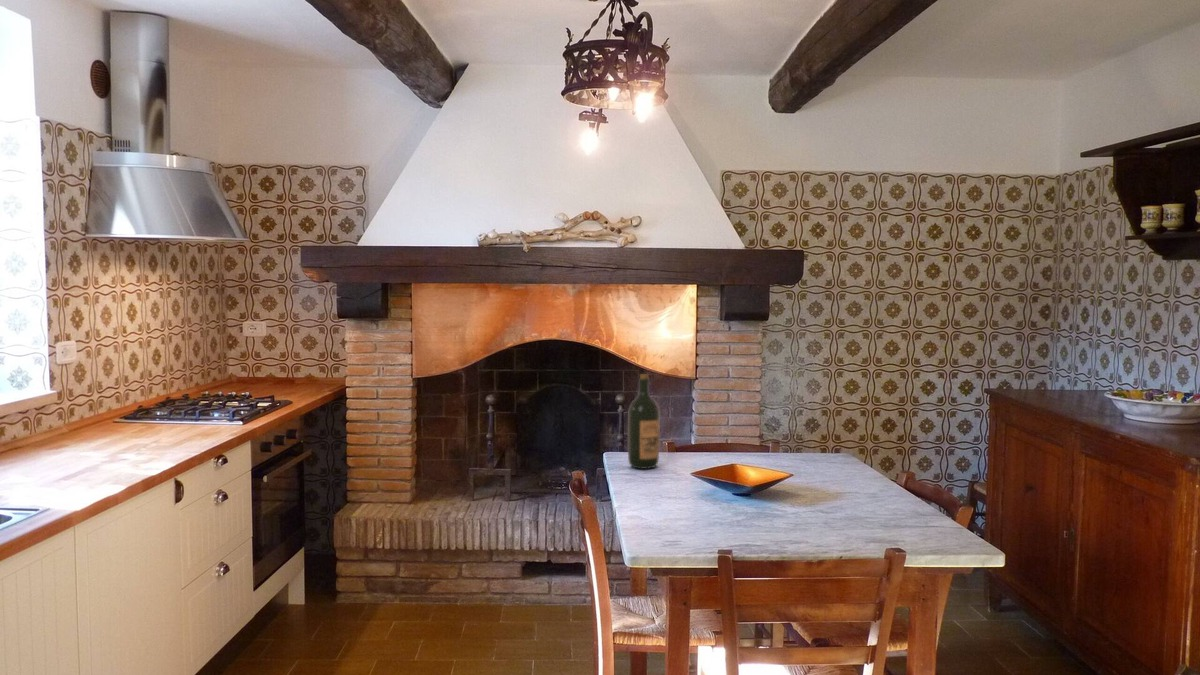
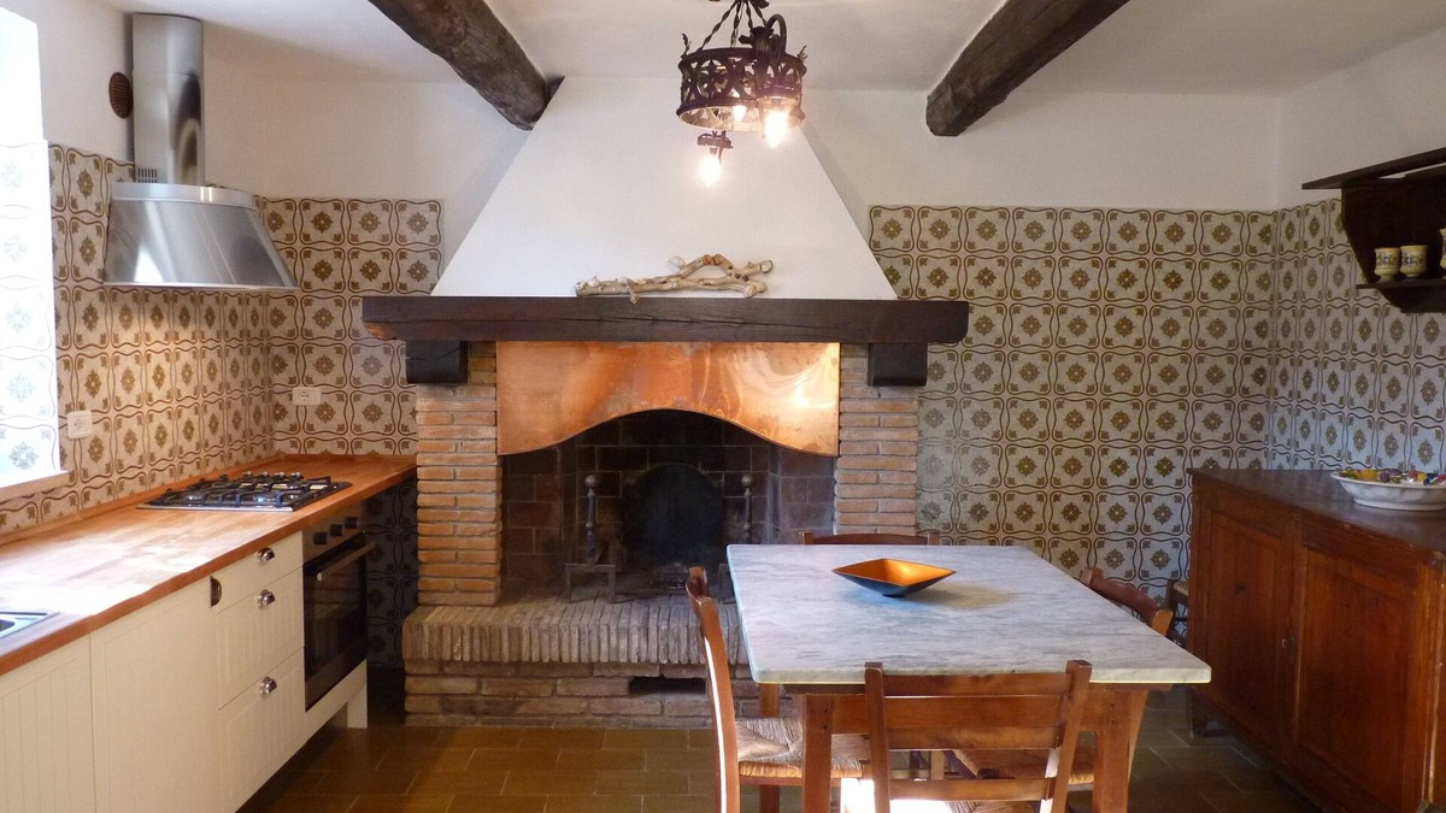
- wine bottle (643, 420)
